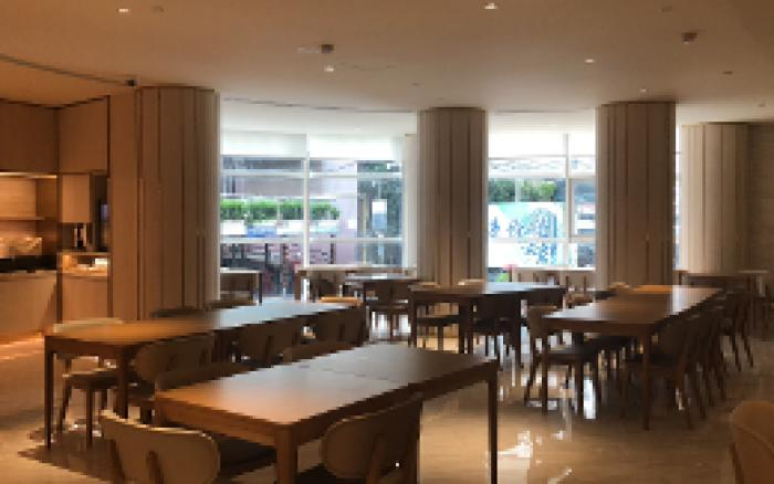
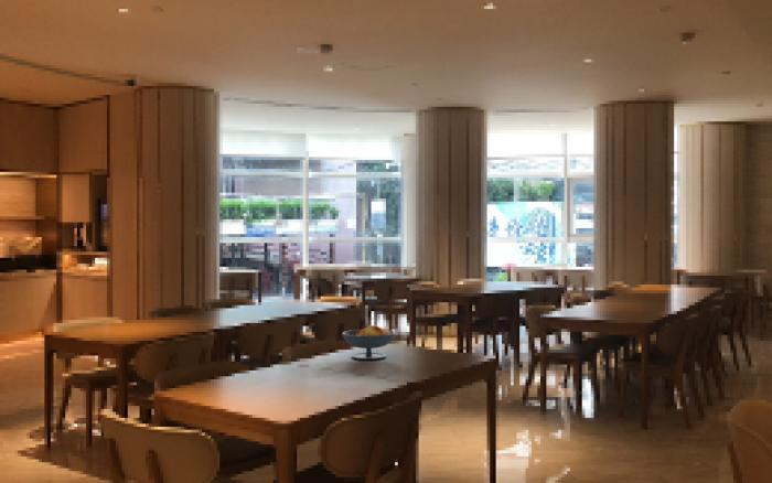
+ fruit bowl (368, 340)
